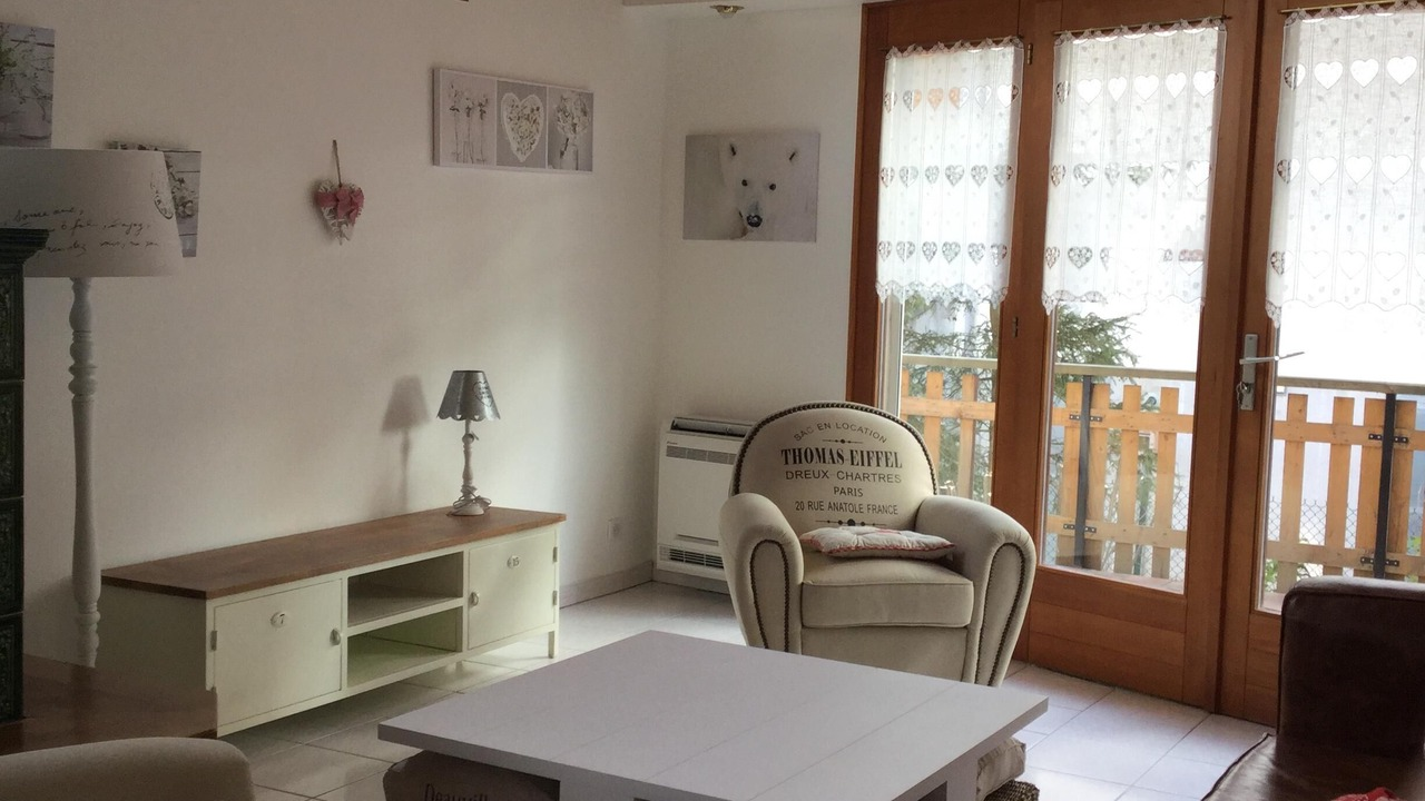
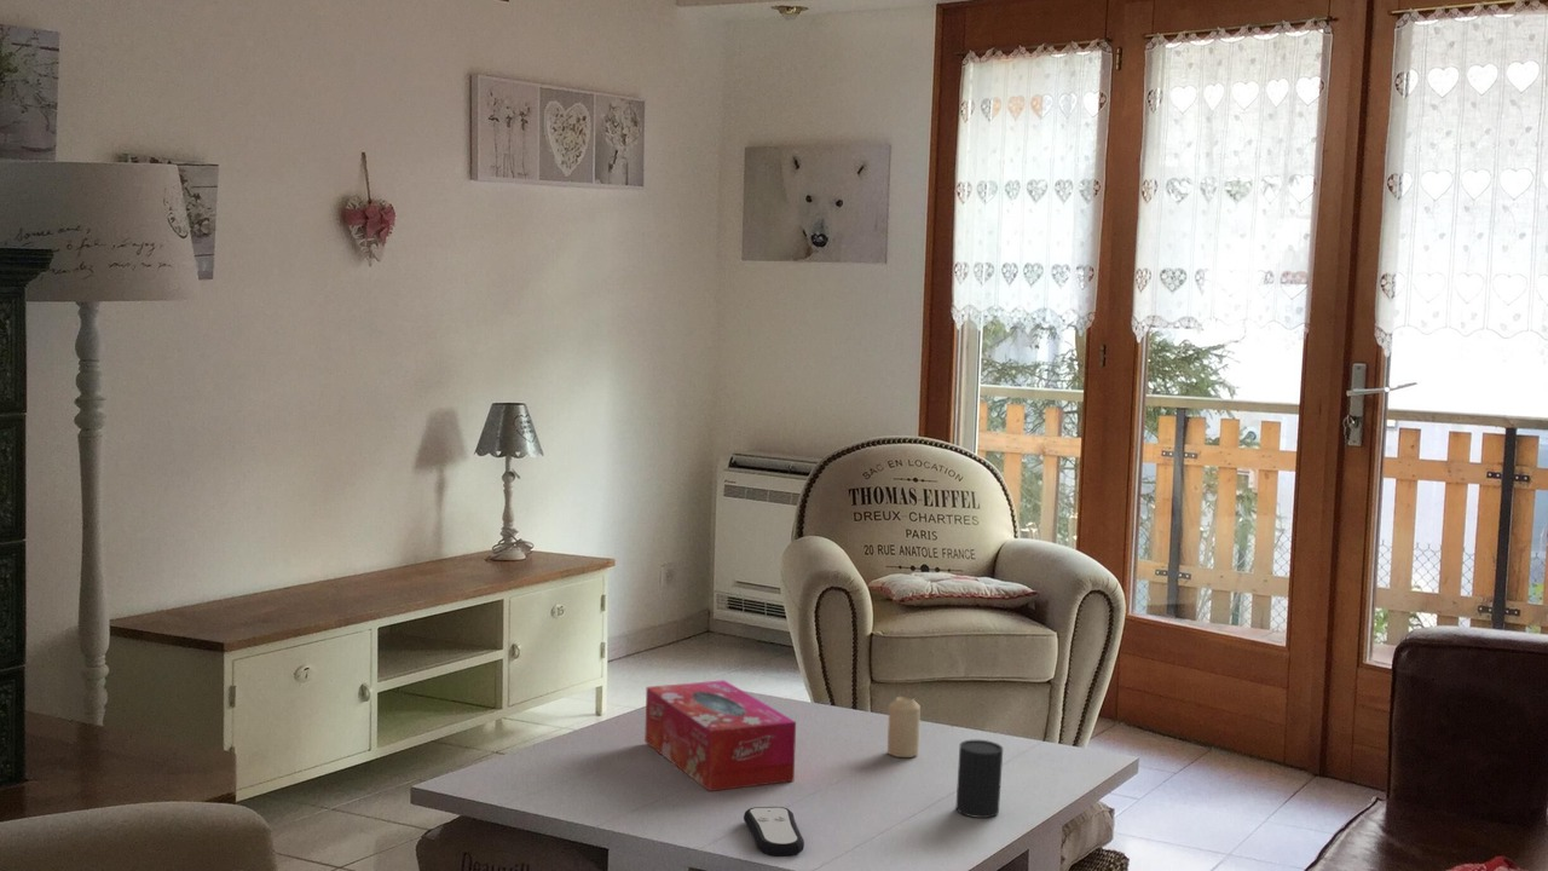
+ tissue box (717, 732)
+ candle (903, 725)
+ remote control (774, 830)
+ cup (978, 778)
